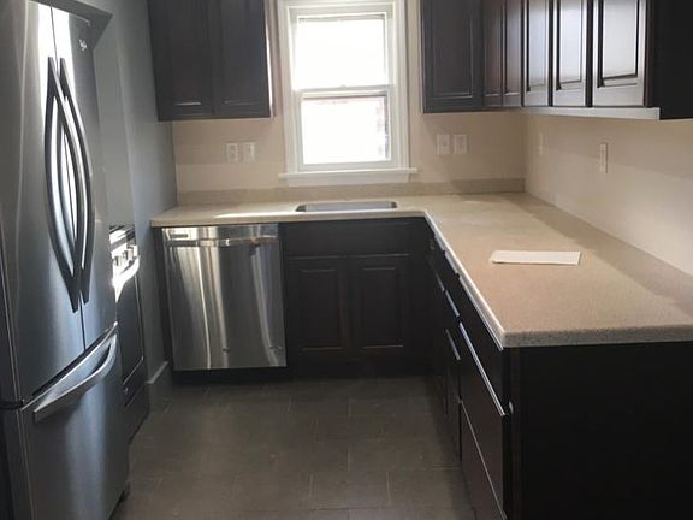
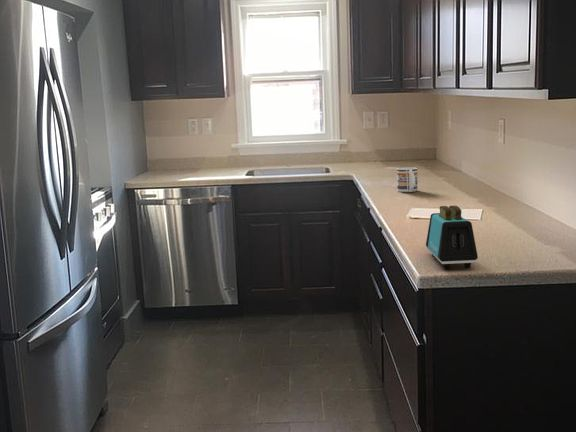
+ mug (407, 179)
+ toaster (450, 234)
